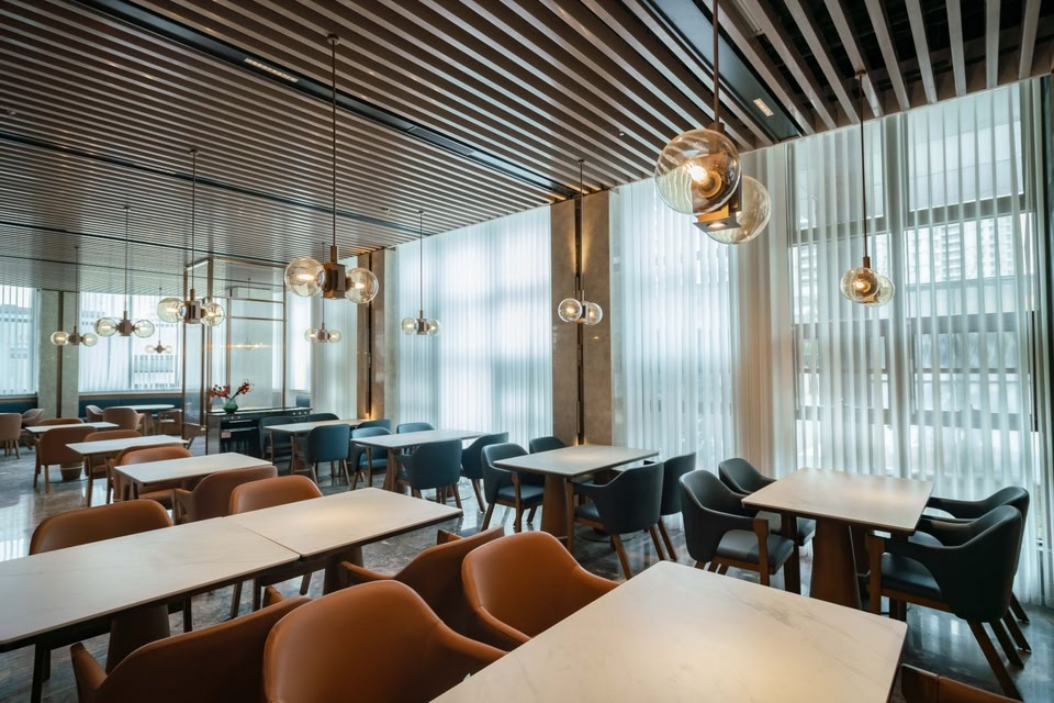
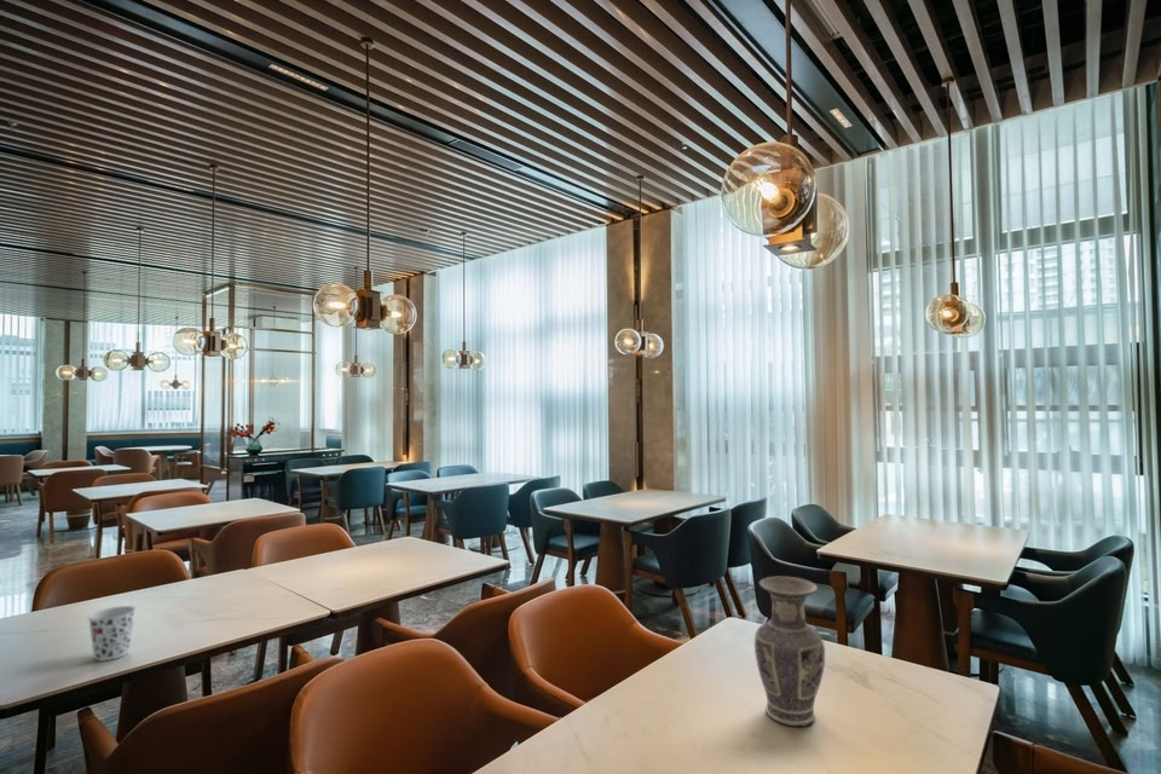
+ vase (789, 648)
+ cup (111, 634)
